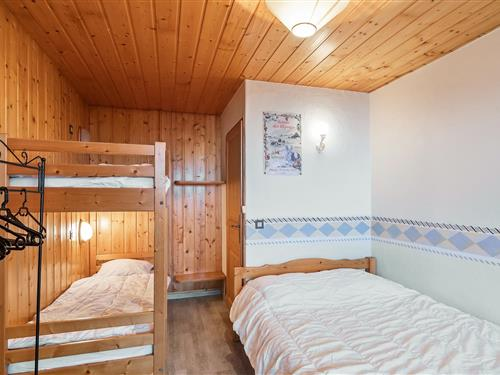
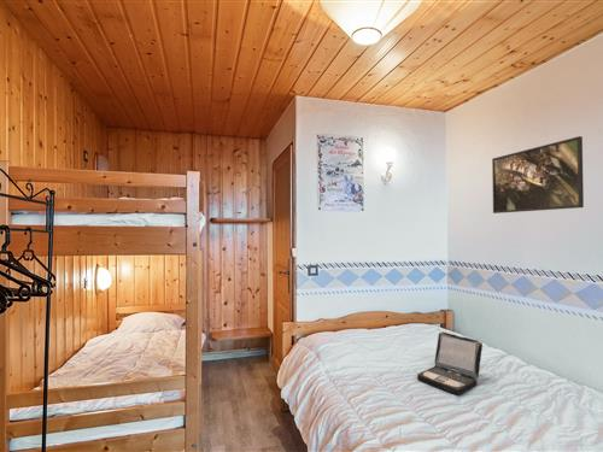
+ laptop (449, 359)
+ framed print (532, 180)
